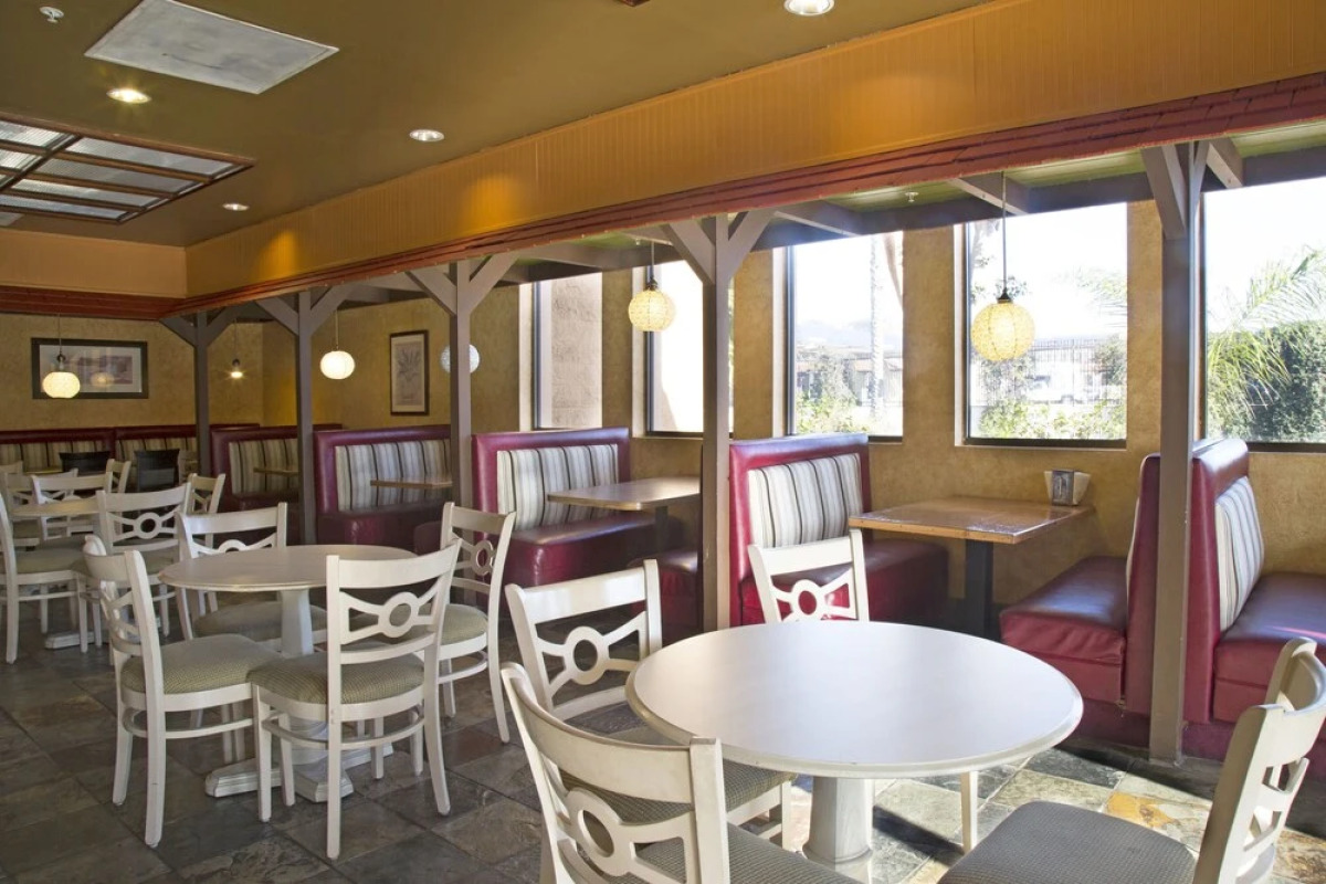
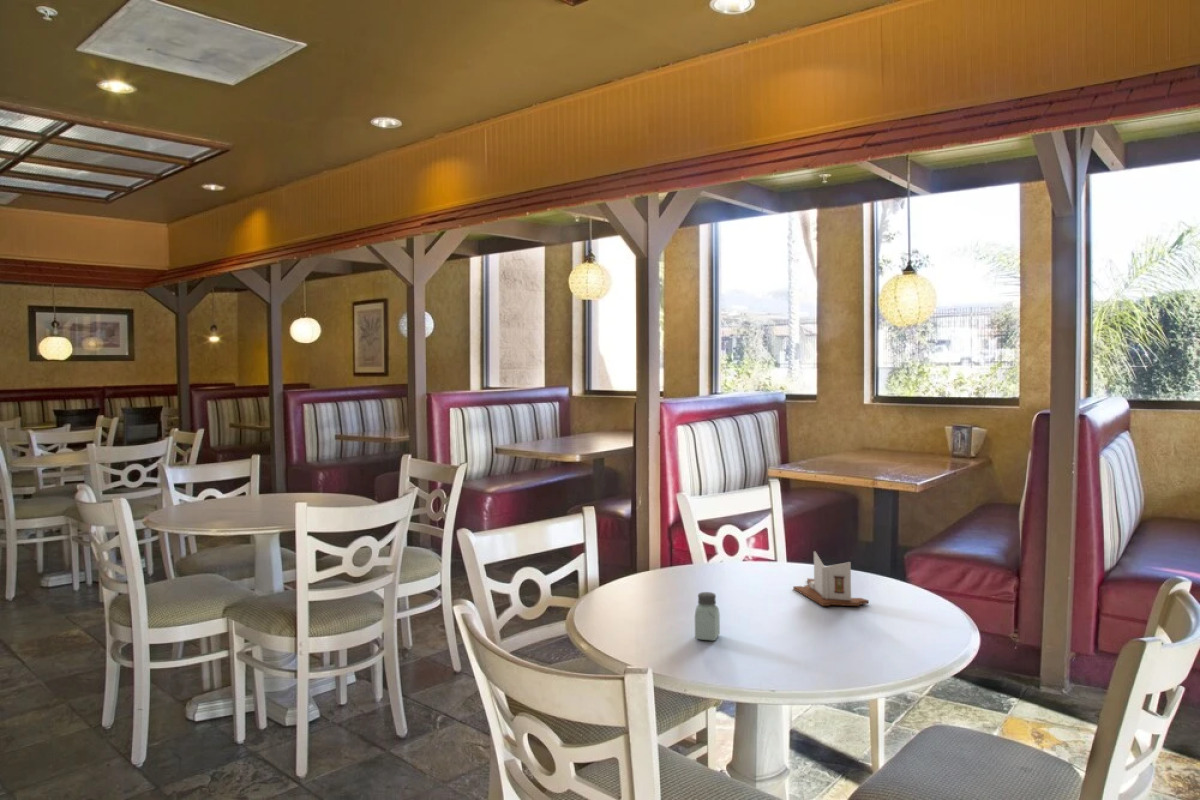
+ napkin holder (830, 573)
+ saltshaker (707, 615)
